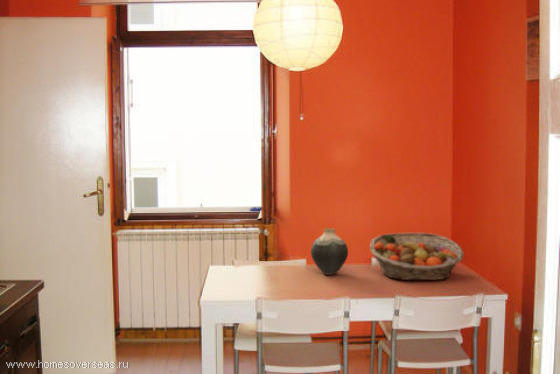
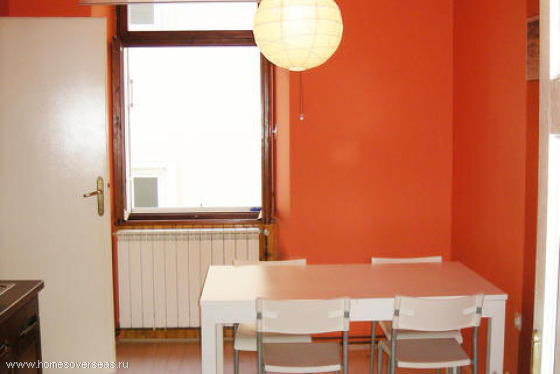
- fruit basket (415, 255)
- vase (329, 251)
